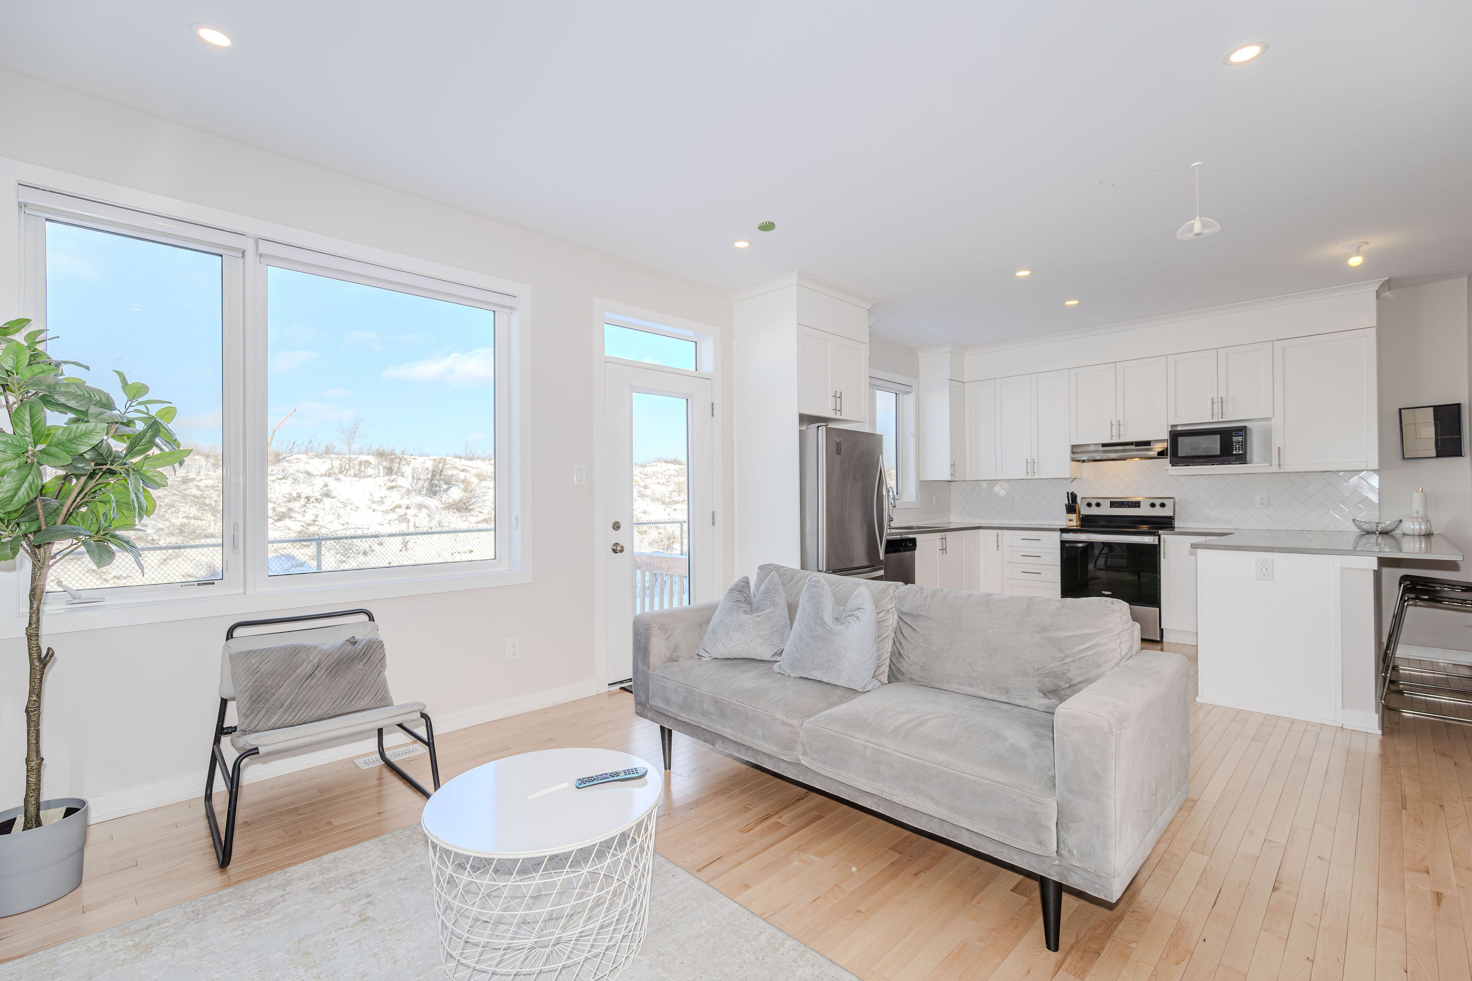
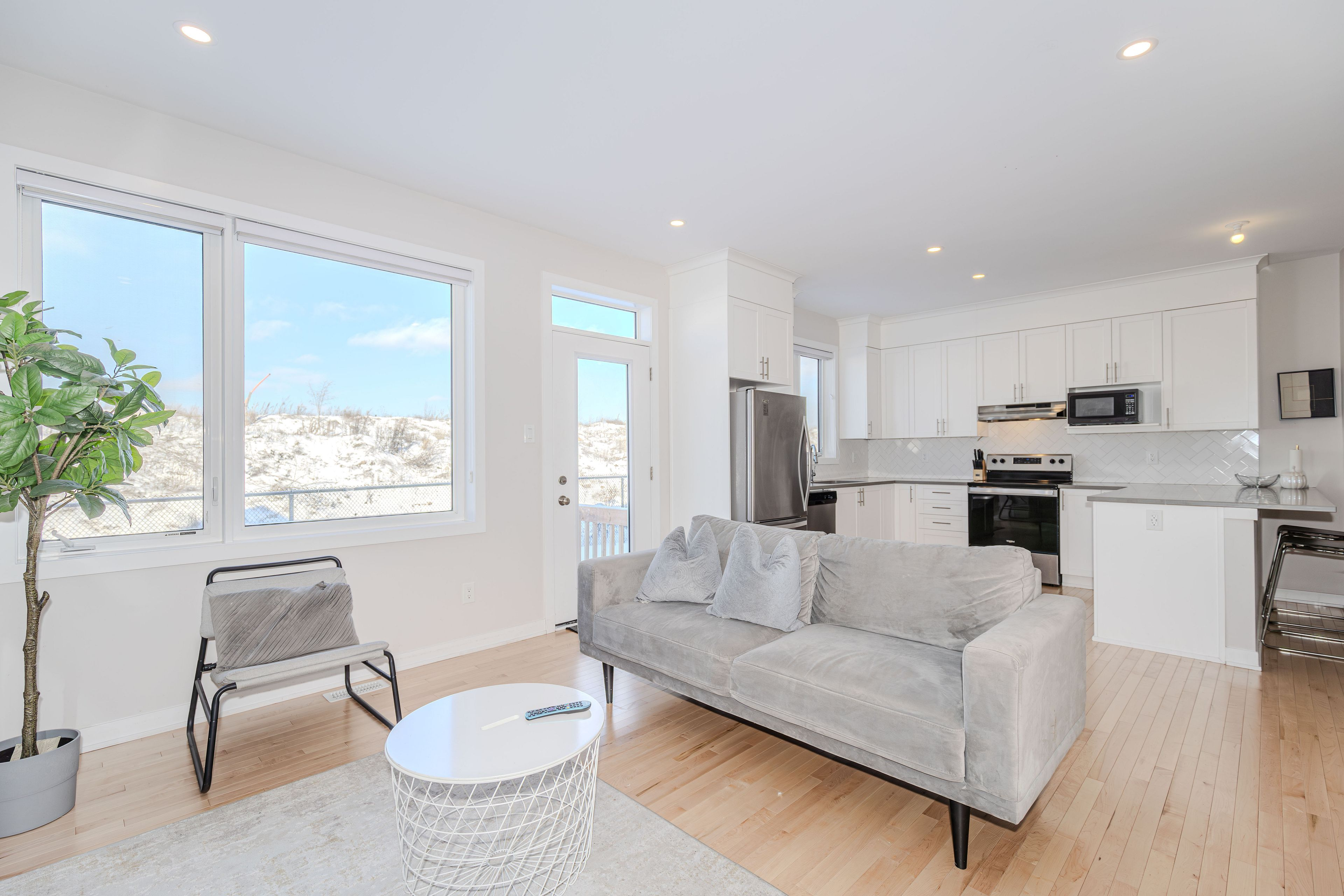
- pendant light (1197, 199)
- smoke detector (767, 226)
